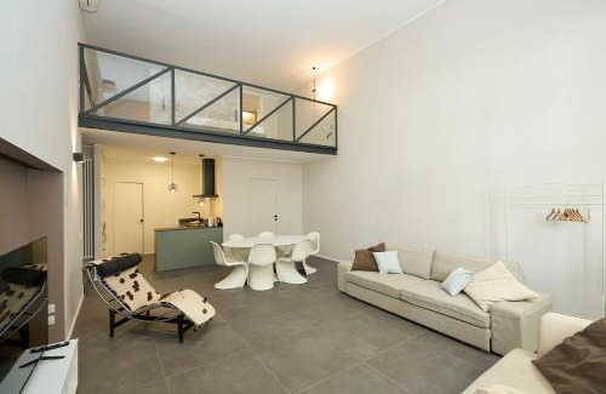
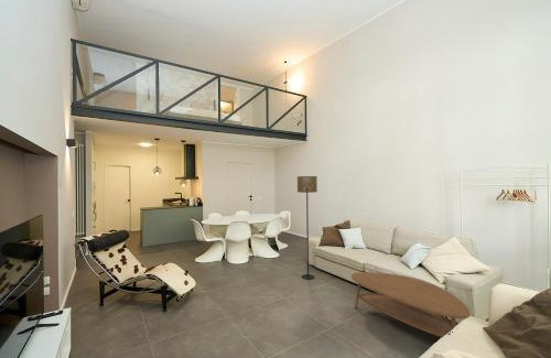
+ floor lamp (307, 226)
+ coffee table (407, 305)
